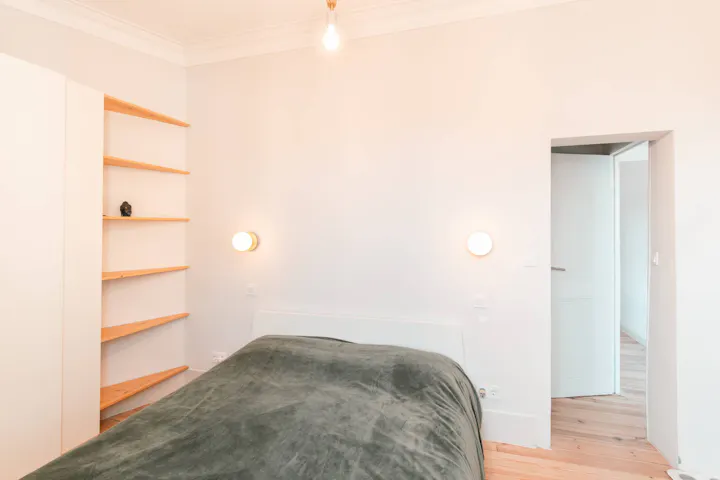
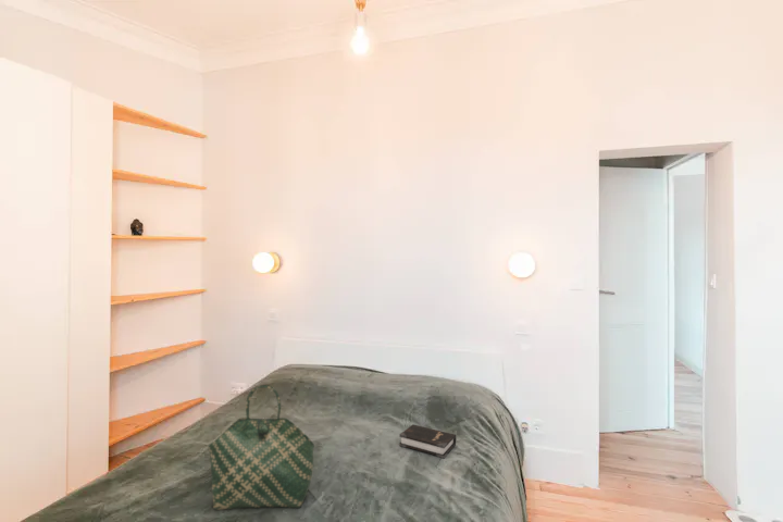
+ tote bag (260, 444)
+ hardback book (427, 439)
